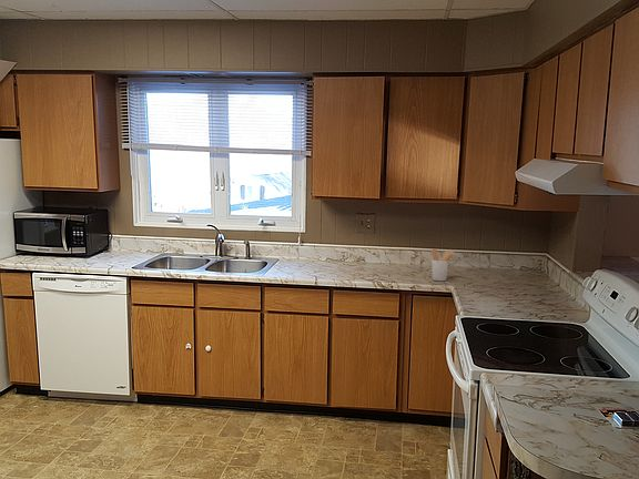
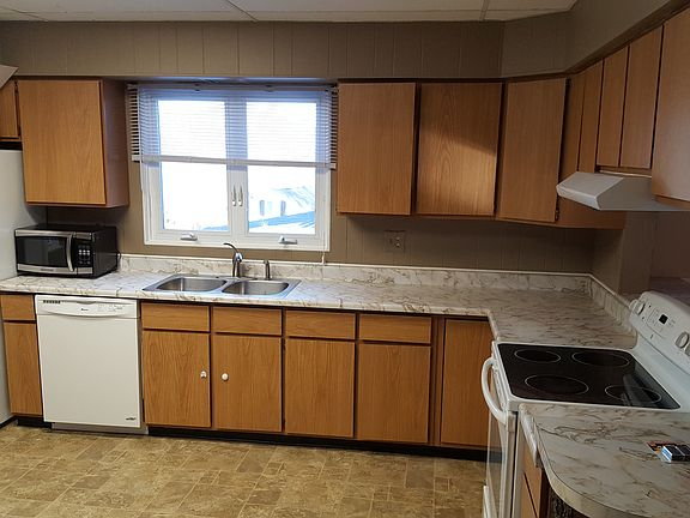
- utensil holder (443, 264)
